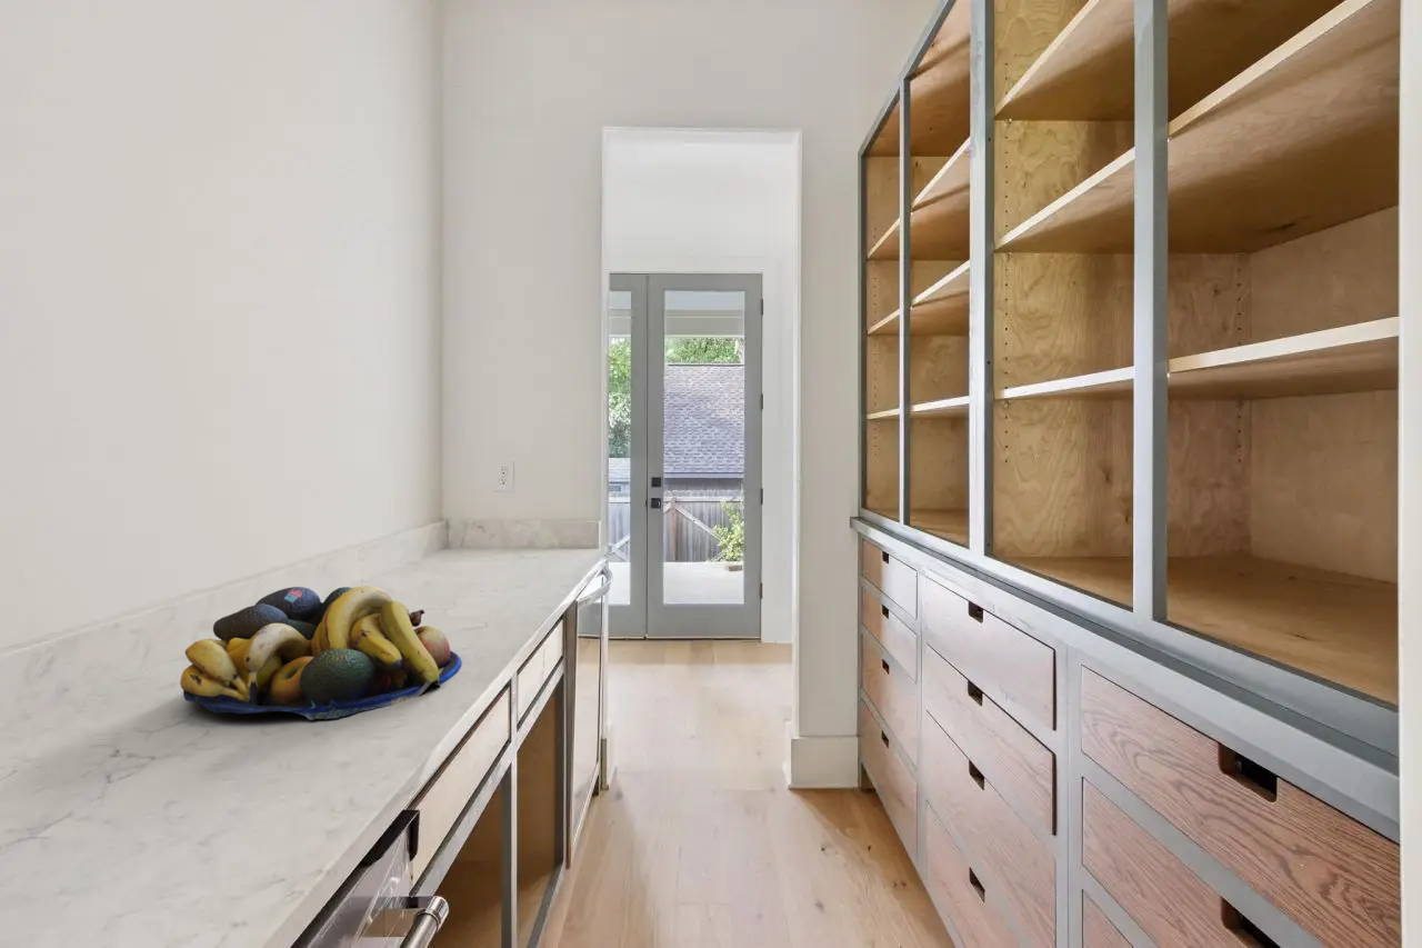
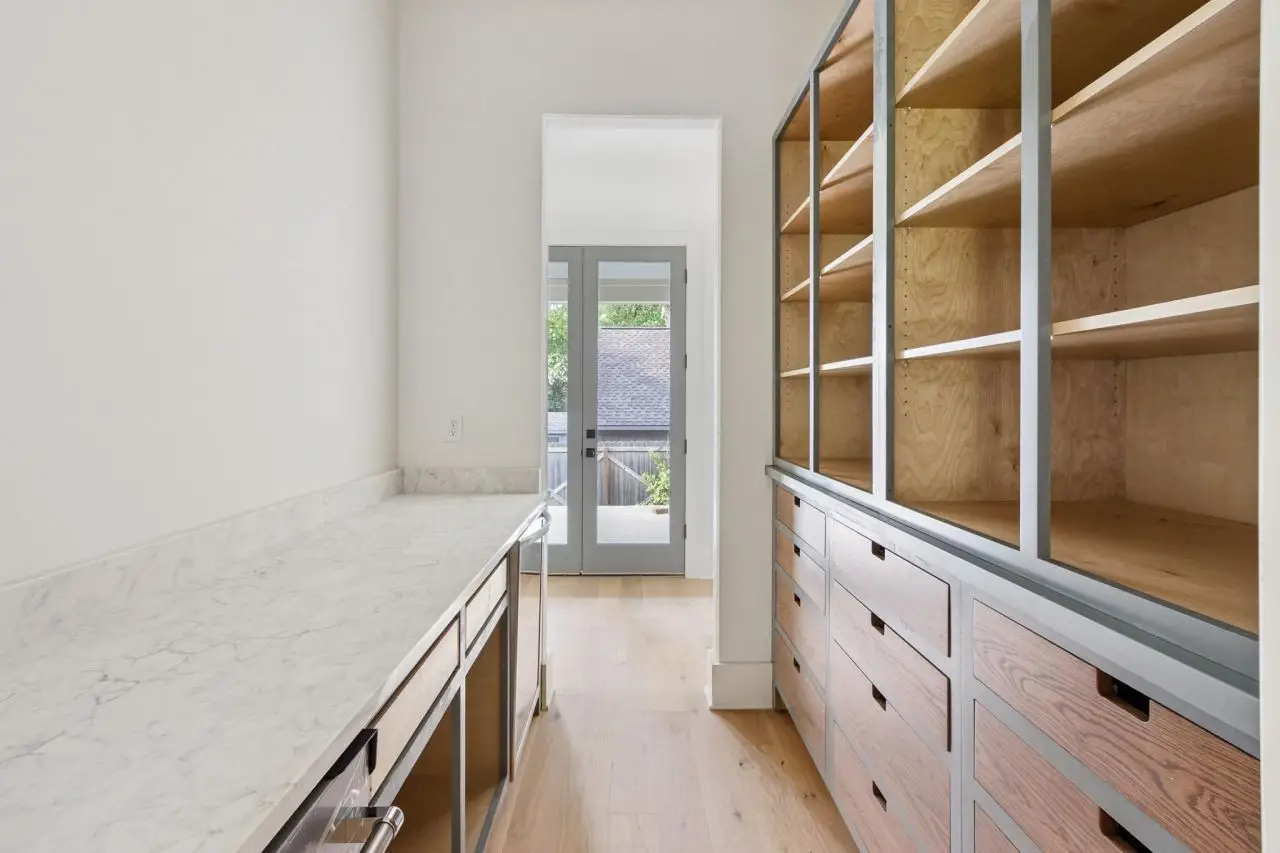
- fruit bowl (336, 632)
